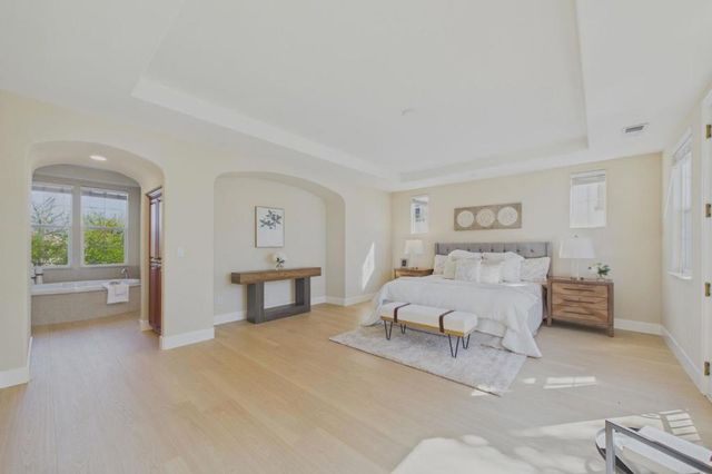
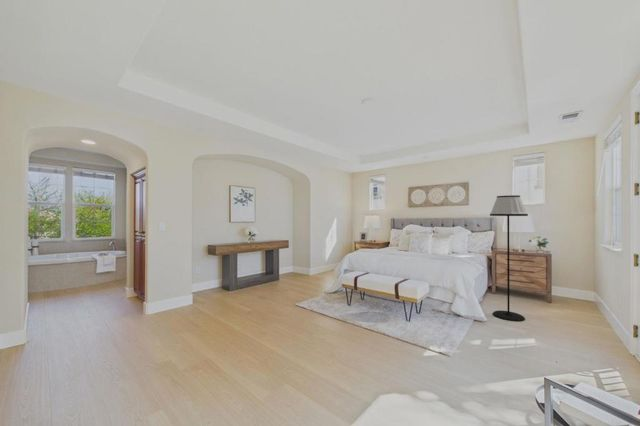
+ floor lamp (508, 256)
